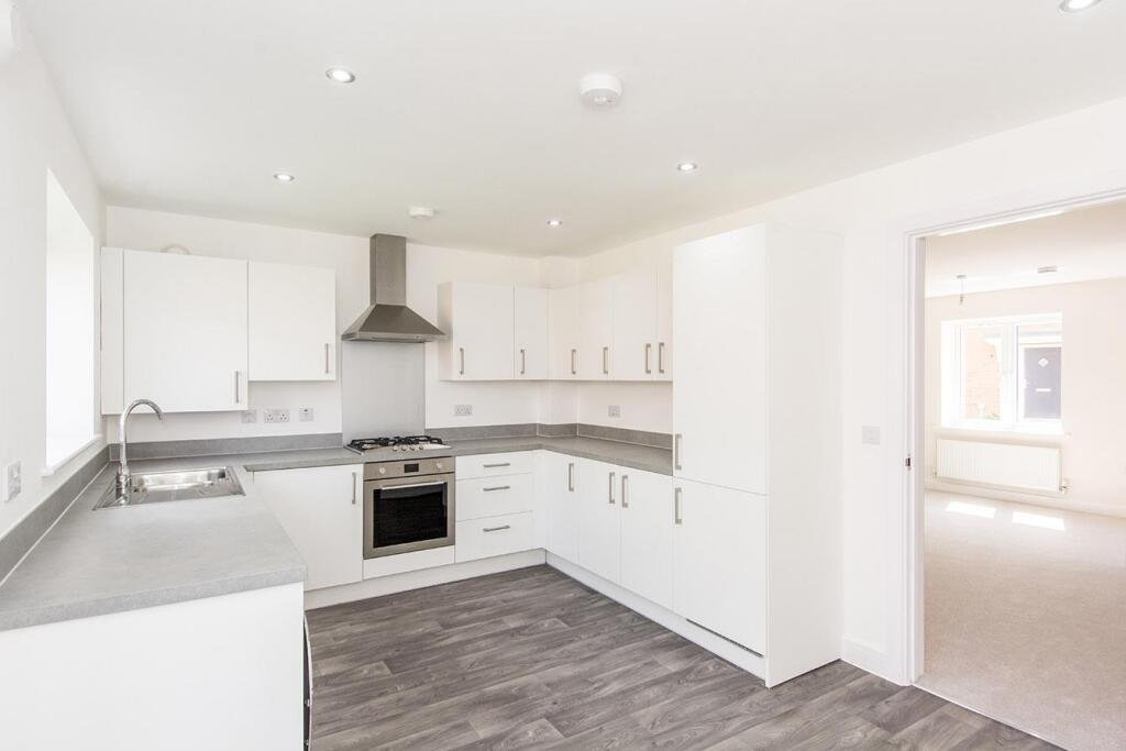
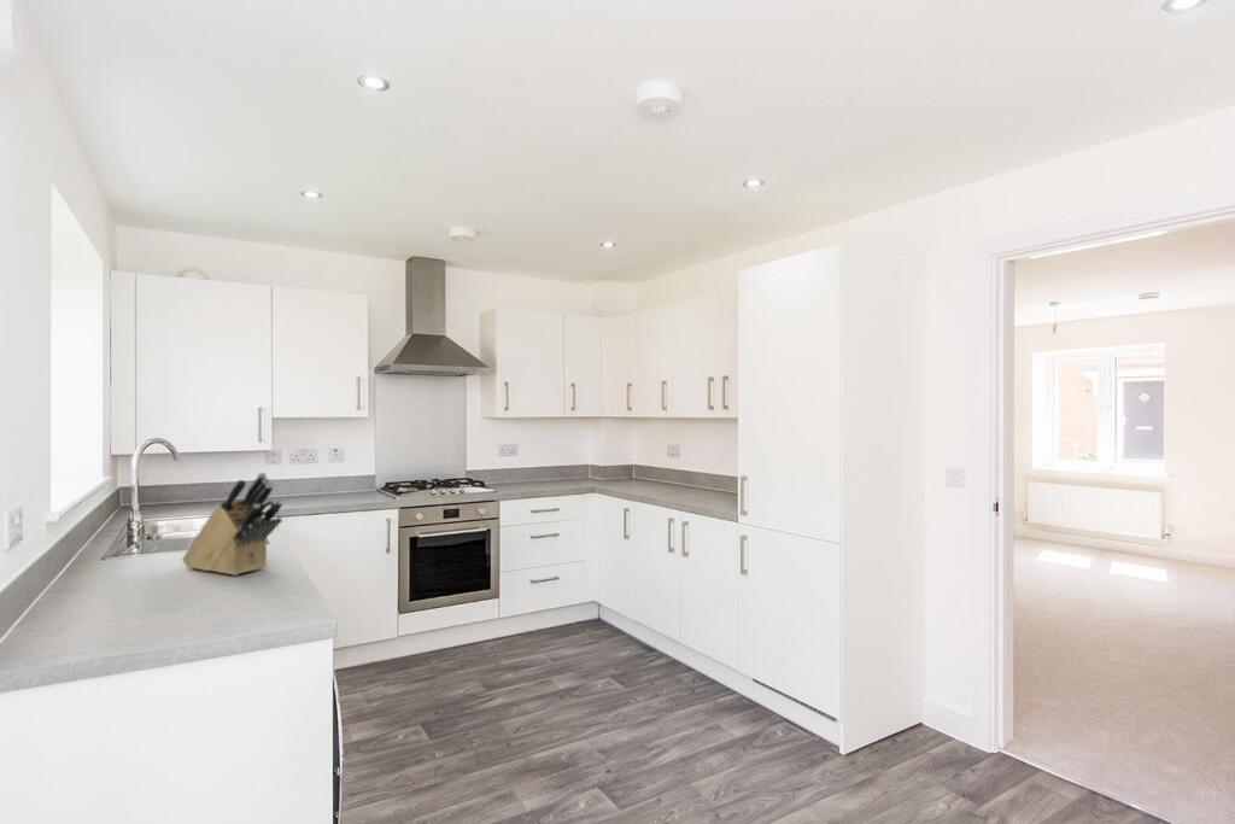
+ knife block (233, 520)
